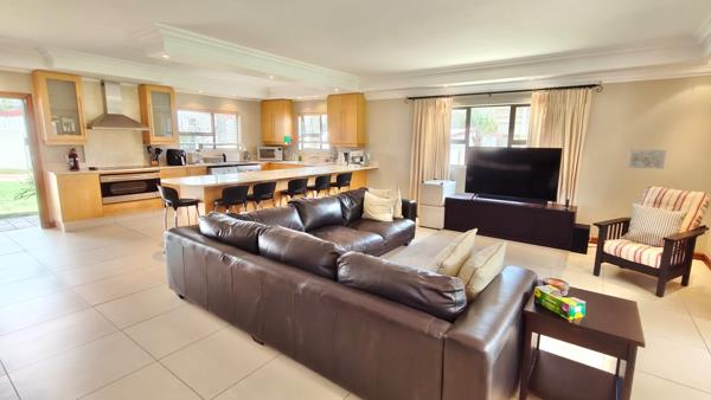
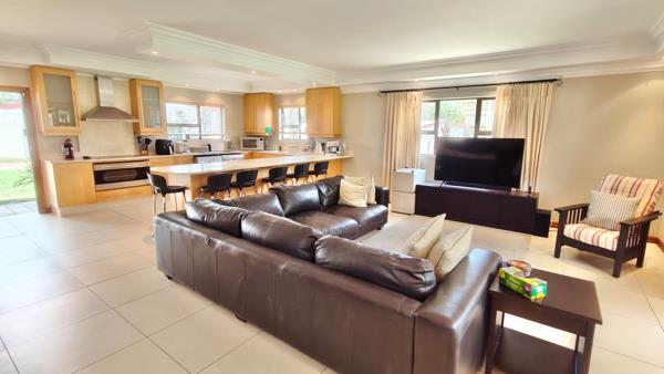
- wall art (646, 159)
